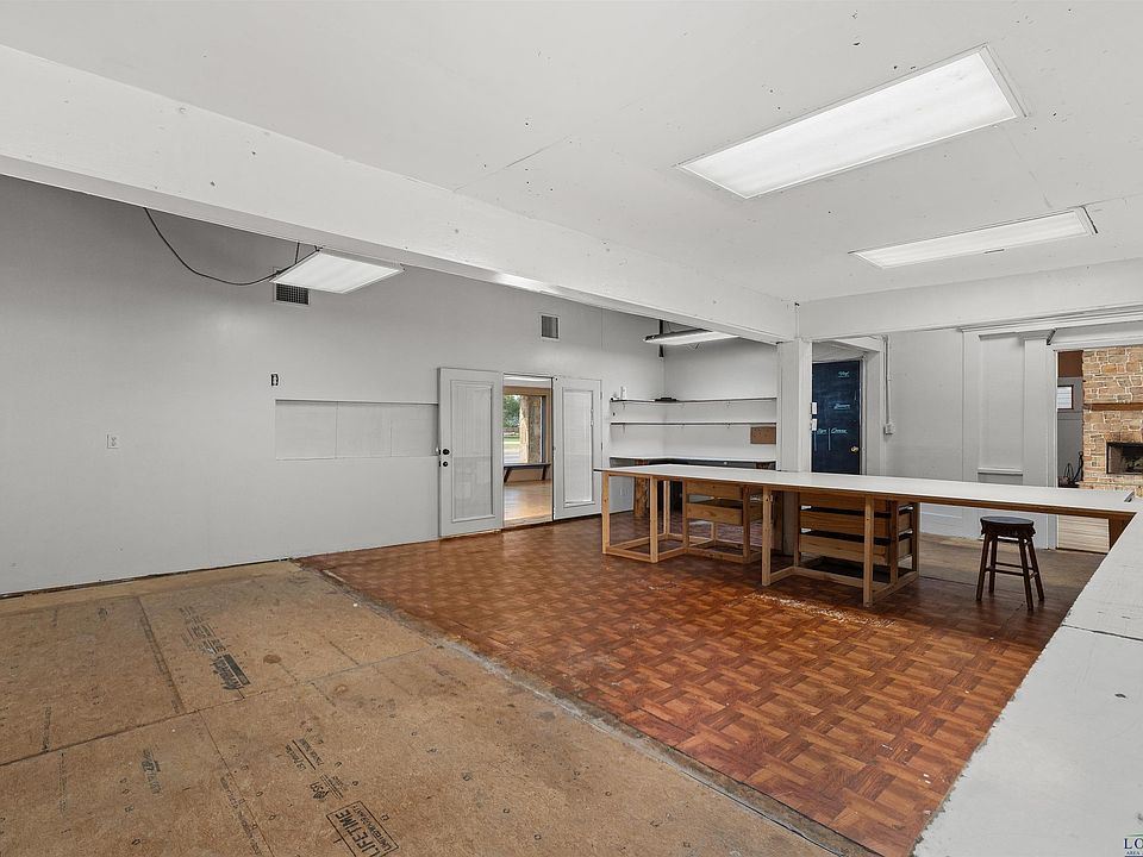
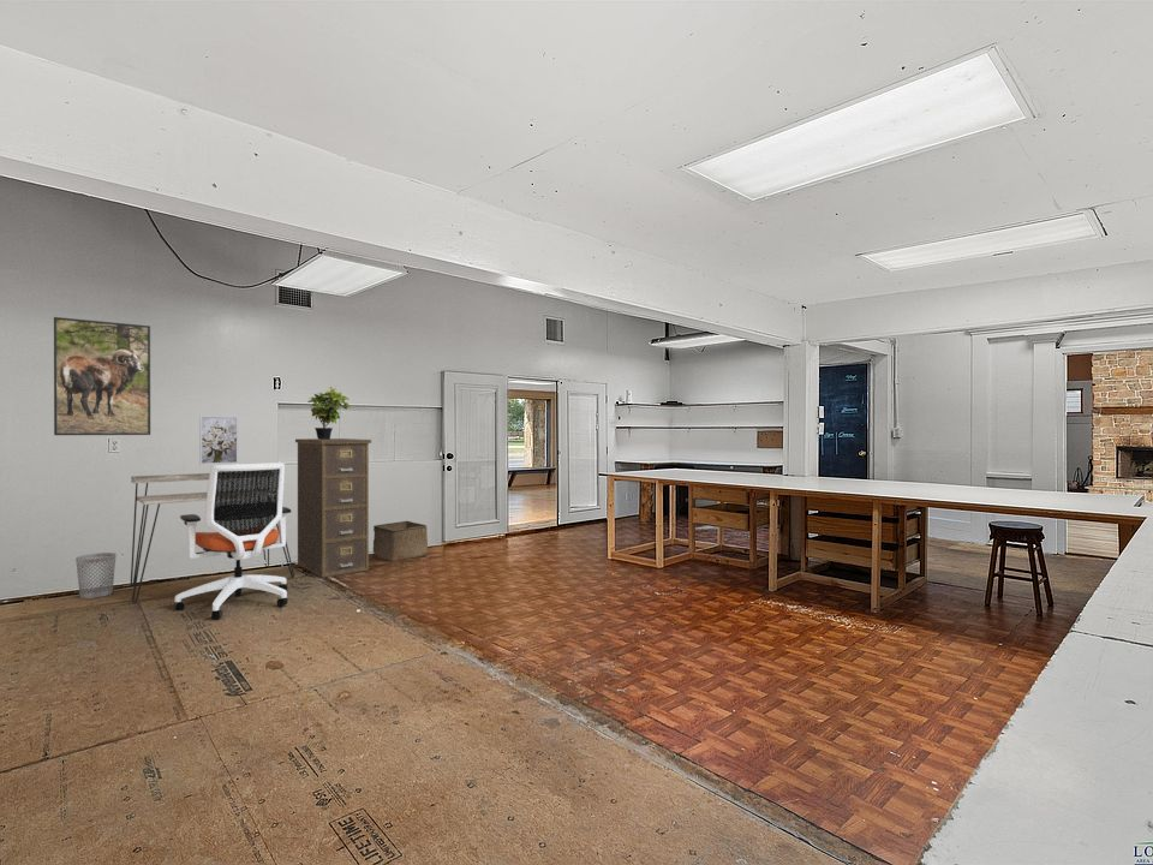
+ office chair (237, 532)
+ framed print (103, 378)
+ storage bin (400, 539)
+ wall art (219, 440)
+ filing cabinet (331, 503)
+ desk (205, 500)
+ wastebasket (96, 574)
+ potted plant (327, 412)
